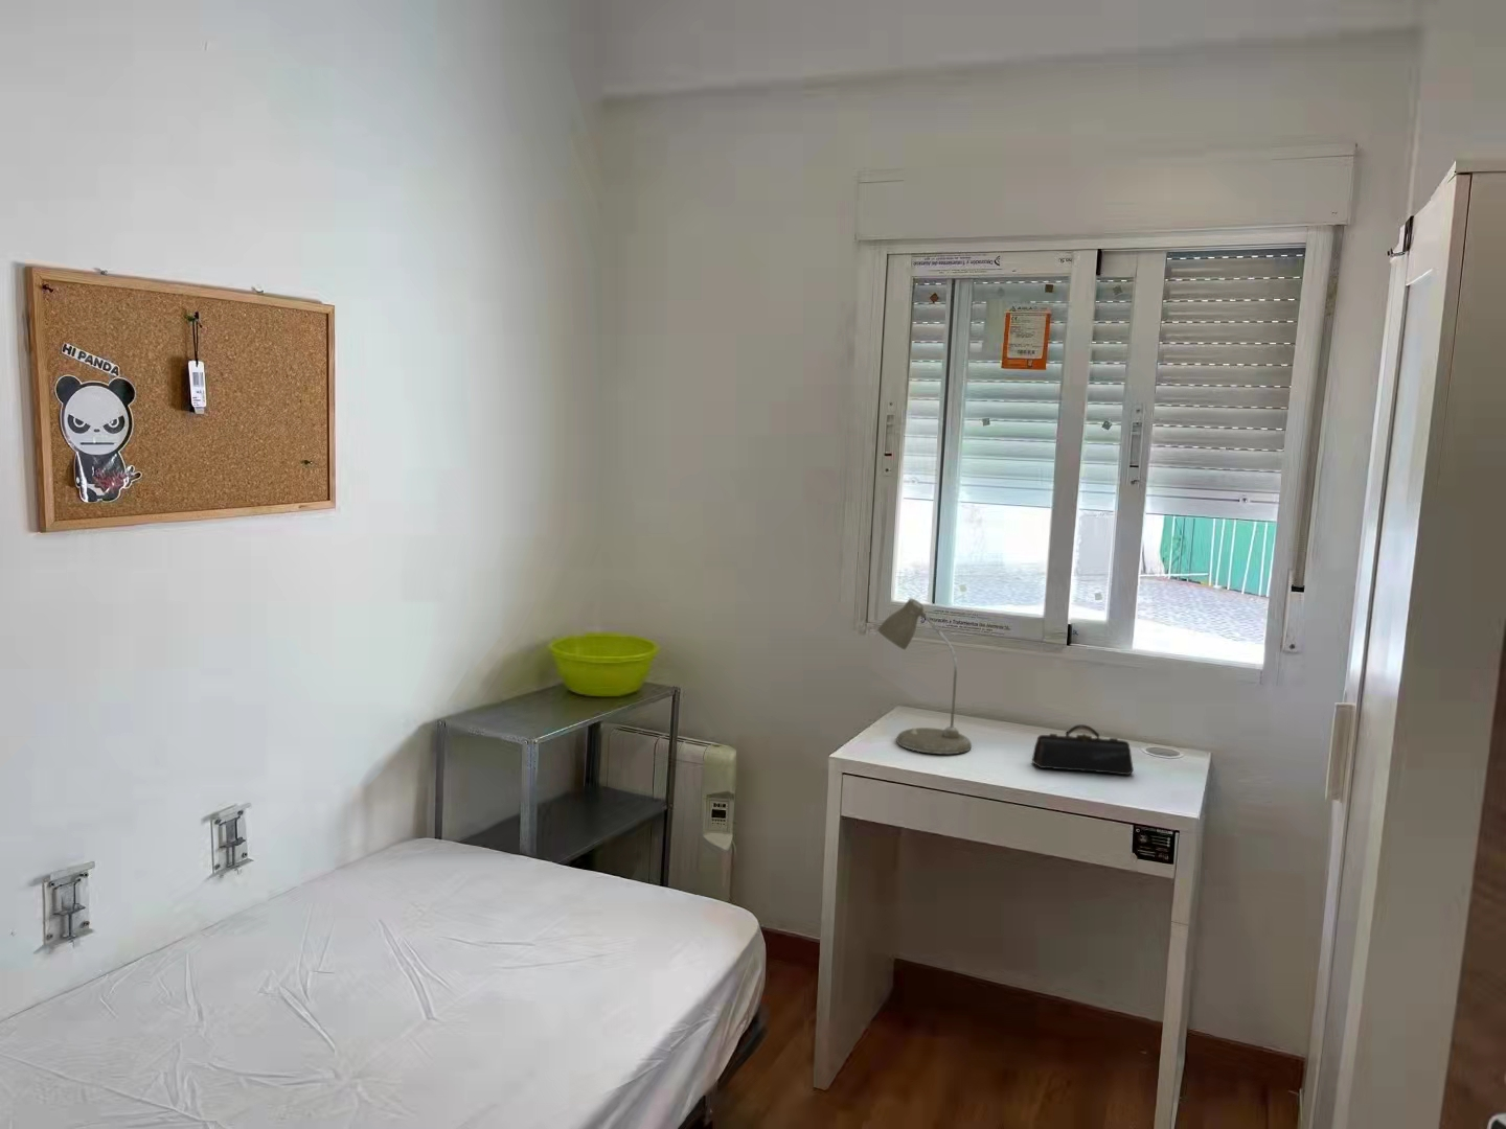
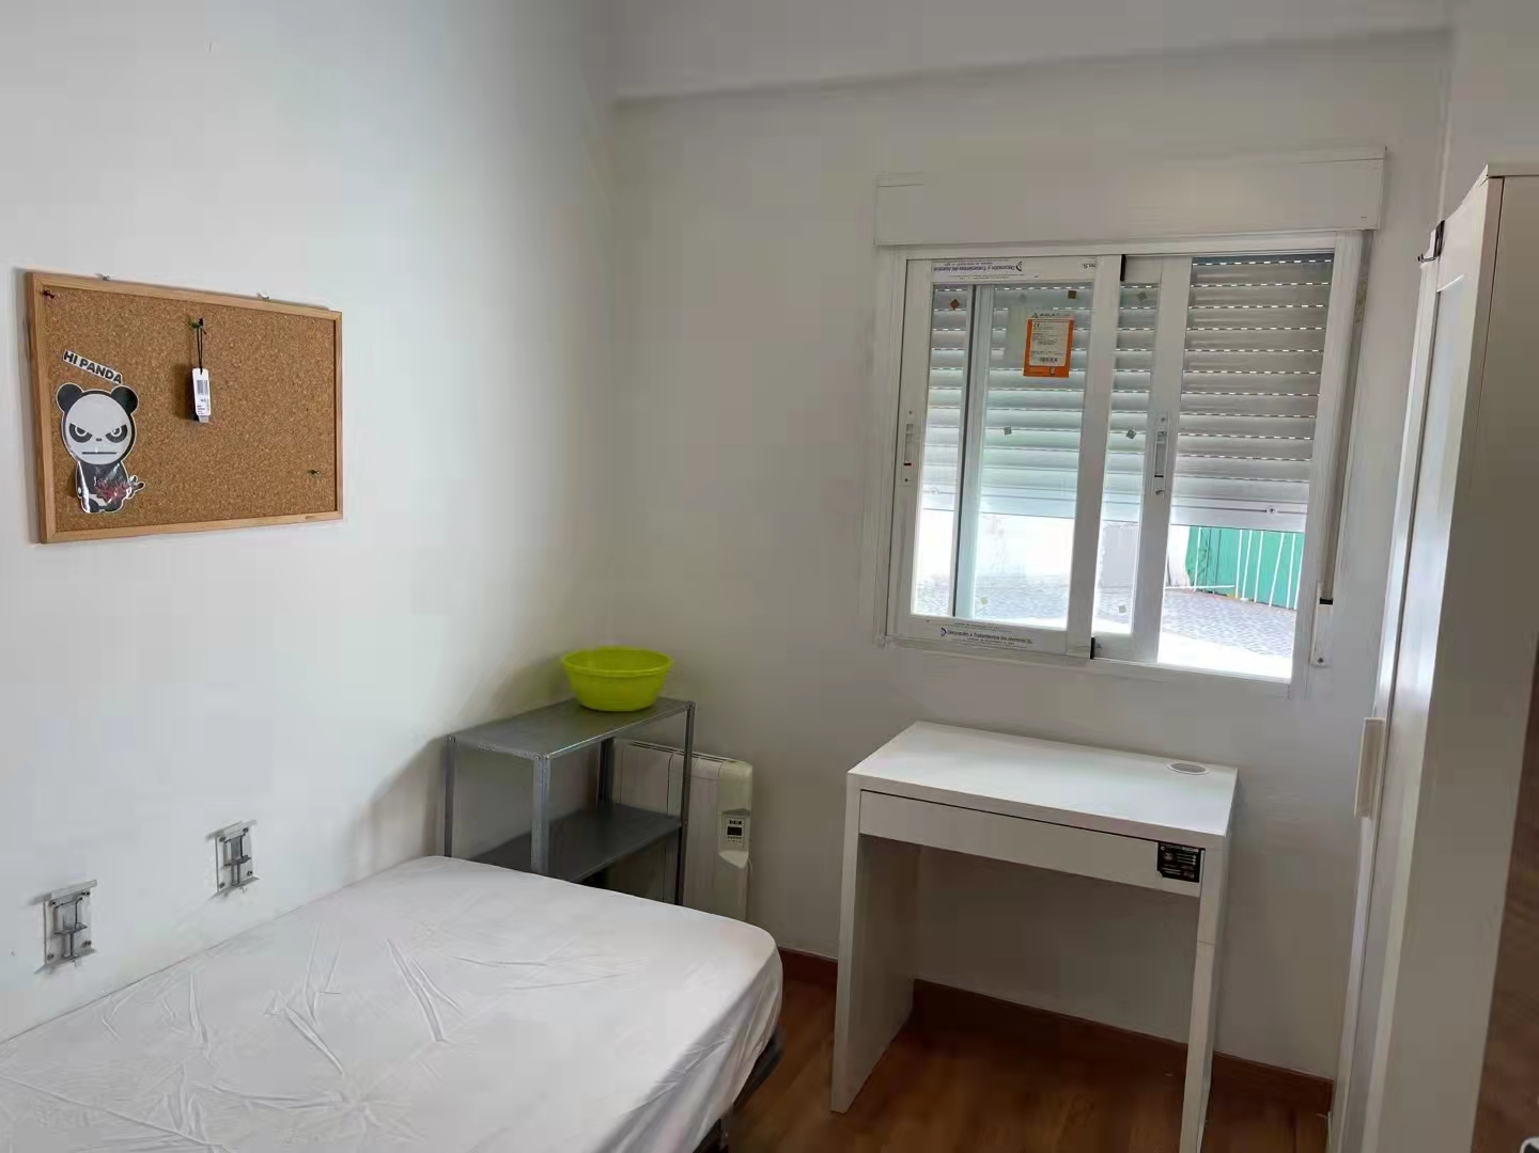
- pencil case (1084, 746)
- desk lamp (953, 672)
